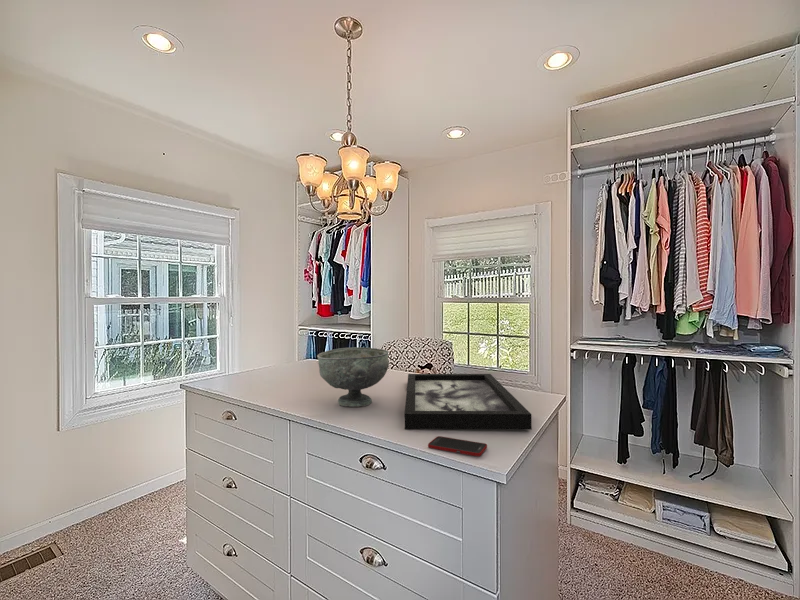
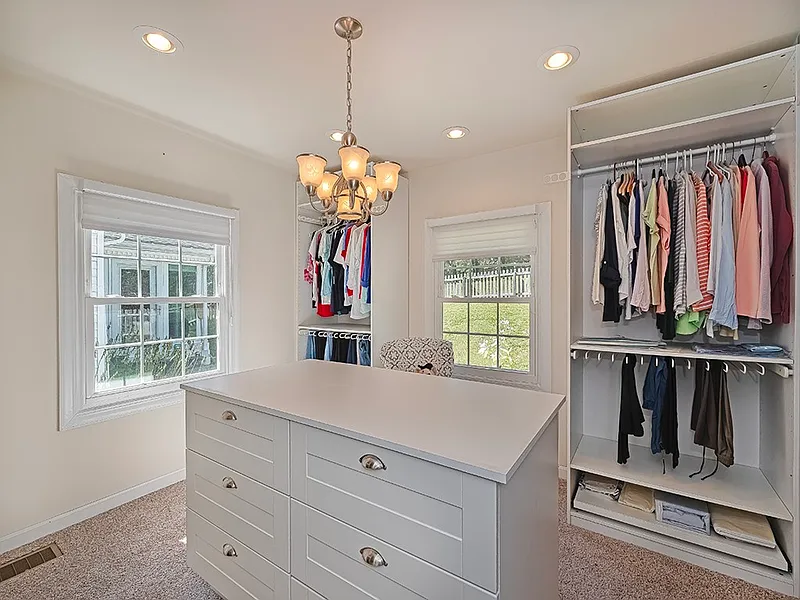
- cell phone (457, 445)
- picture frame (456, 395)
- decorative bowl (354, 377)
